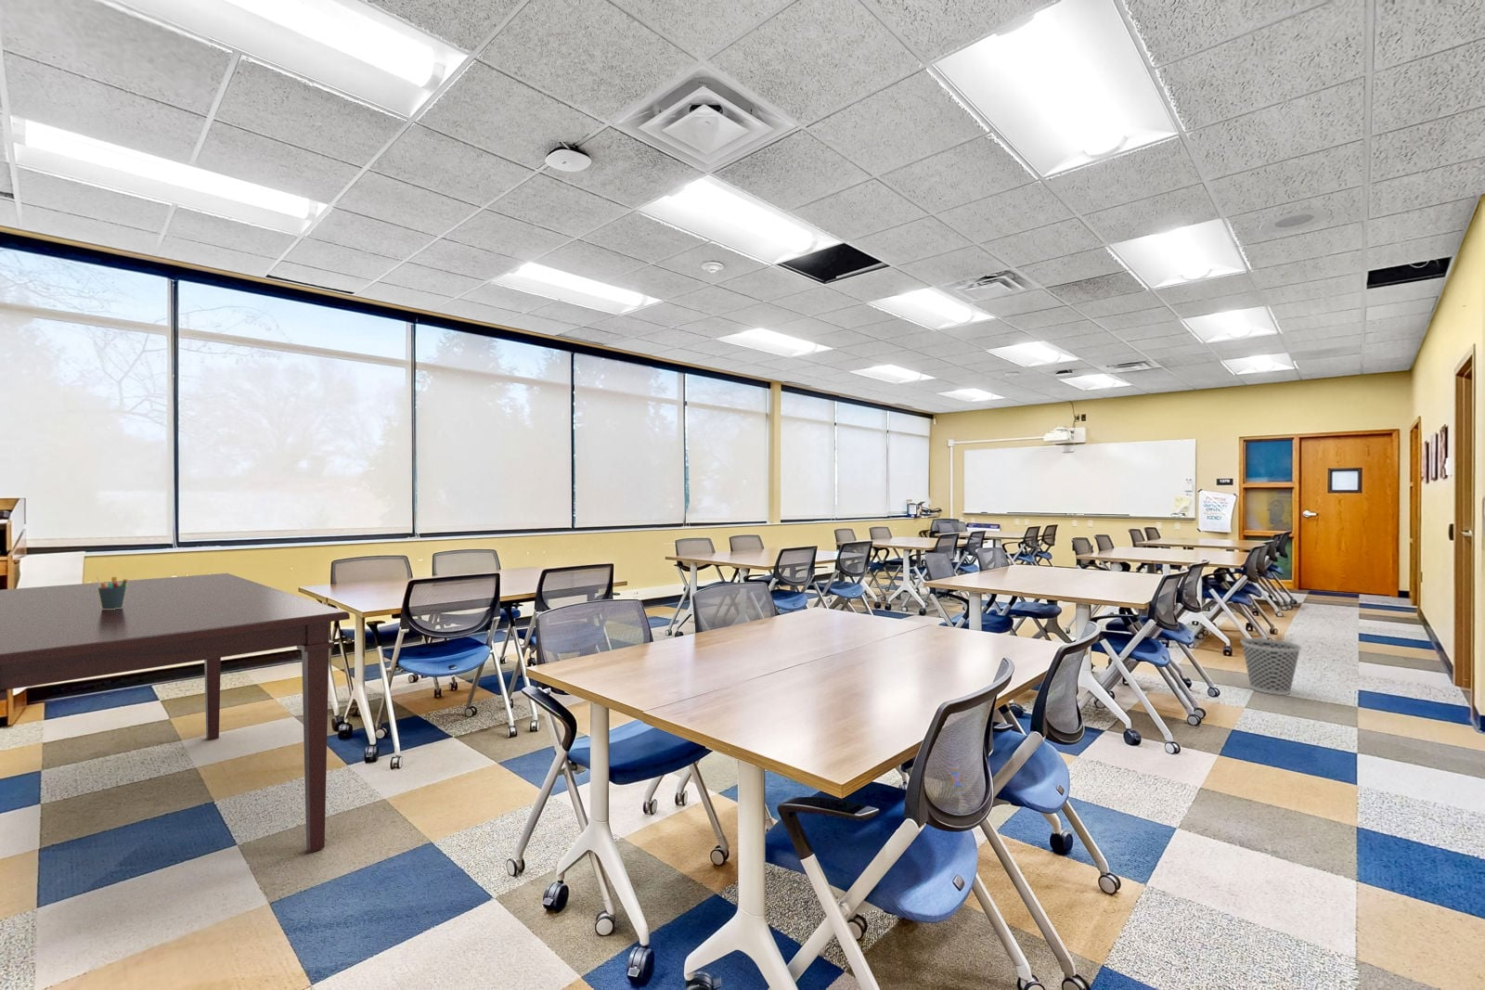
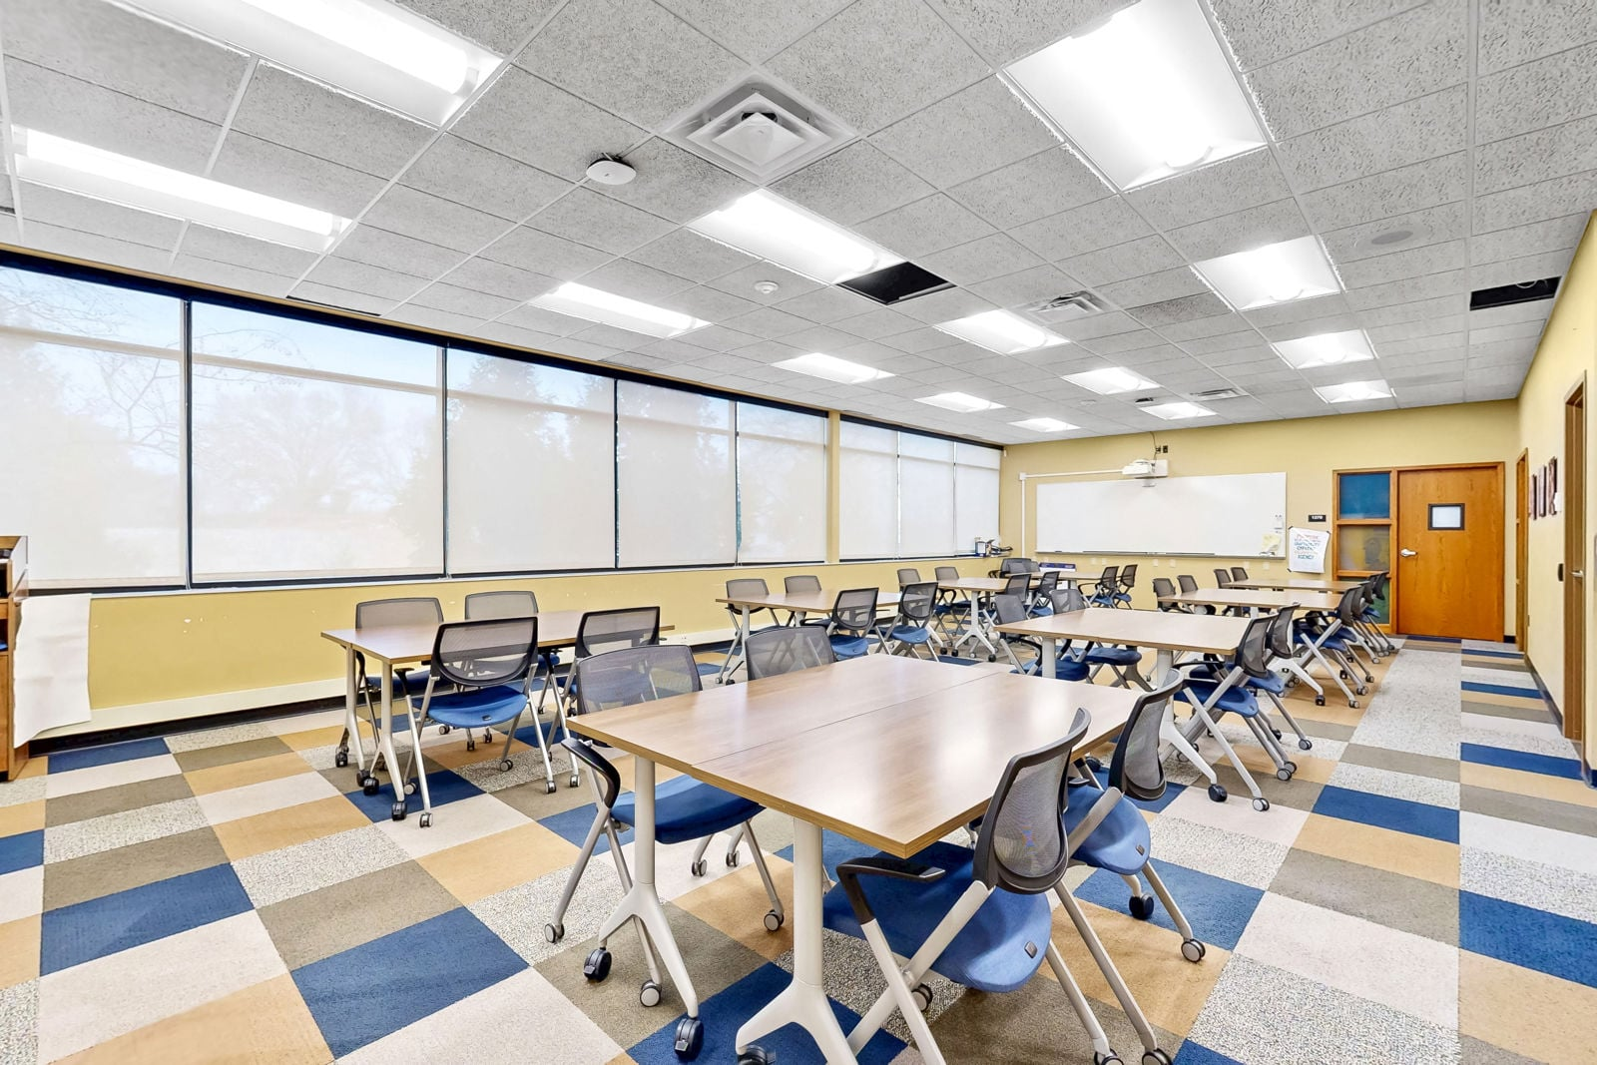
- pen holder (113, 591)
- dining table (128, 671)
- wastebasket (1270, 666)
